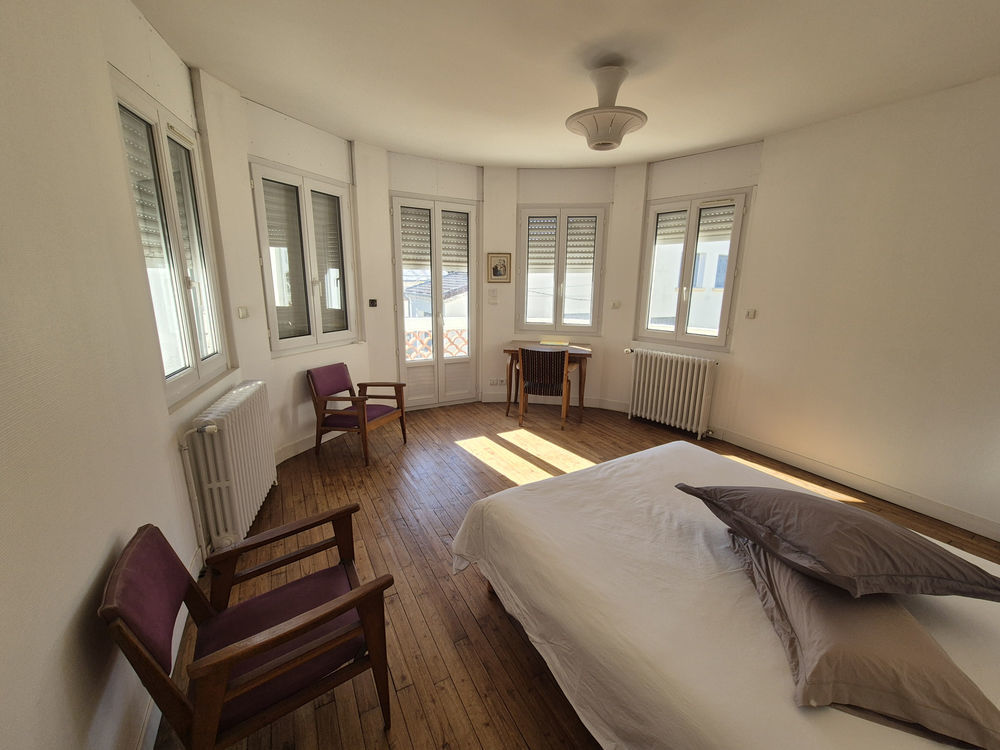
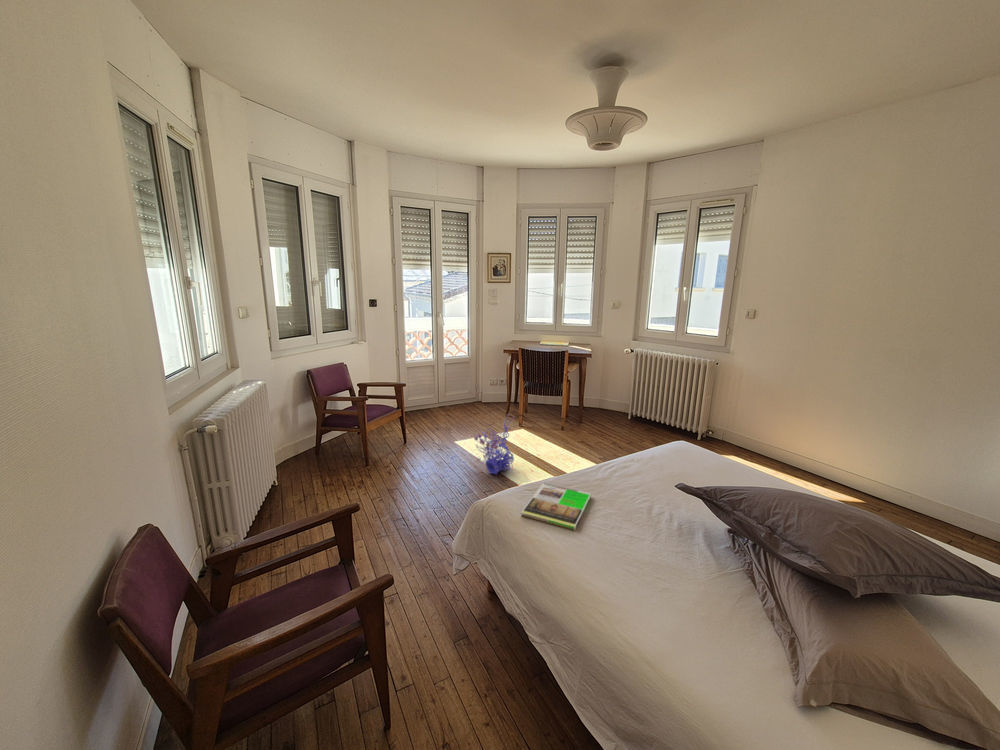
+ magazine (557, 504)
+ decorative plant (497, 445)
